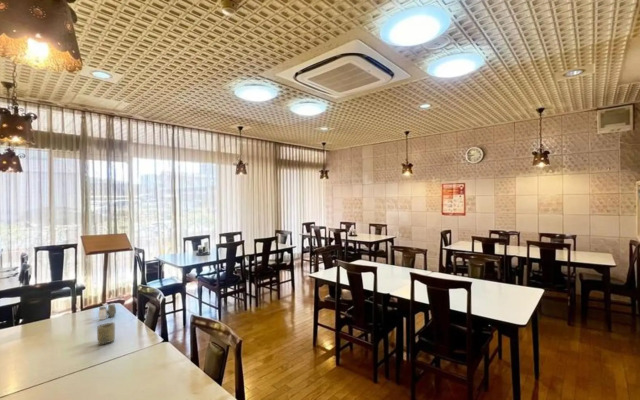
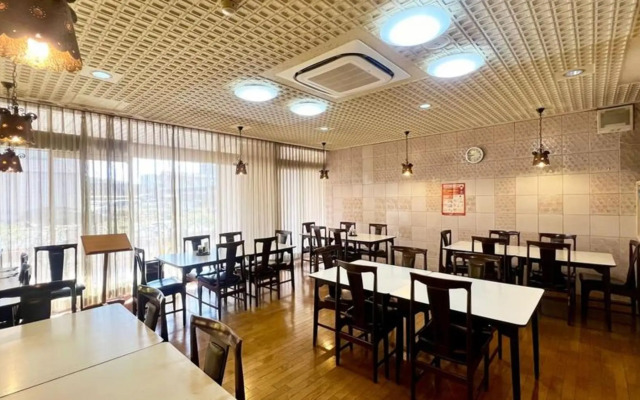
- salt and pepper shaker (107, 311)
- cup (106, 333)
